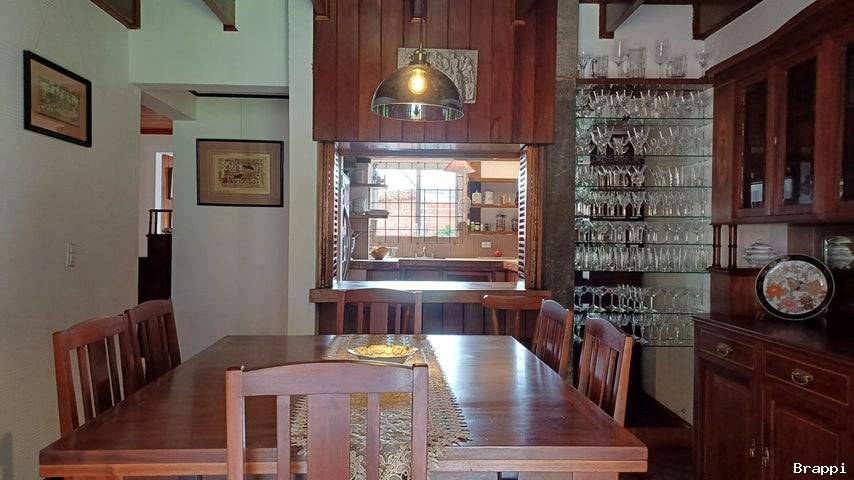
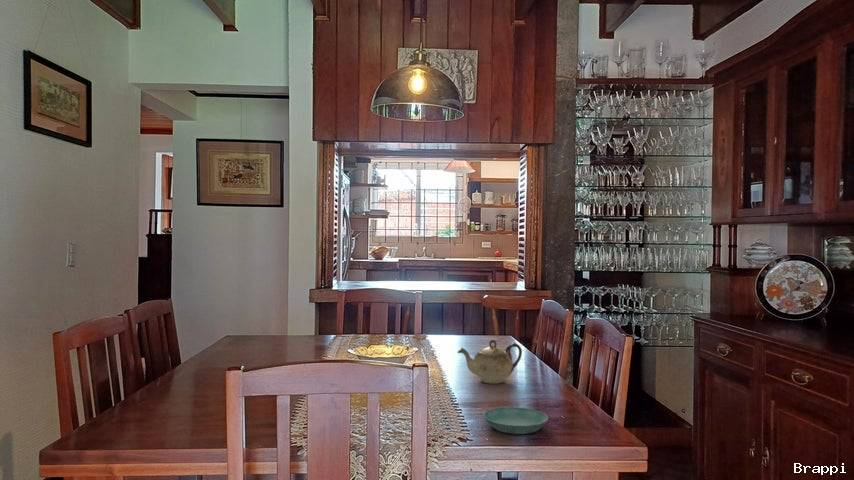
+ teapot (489, 360)
+ saucer (515, 421)
